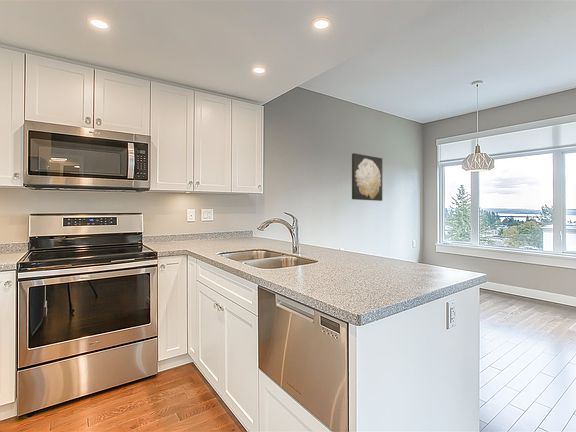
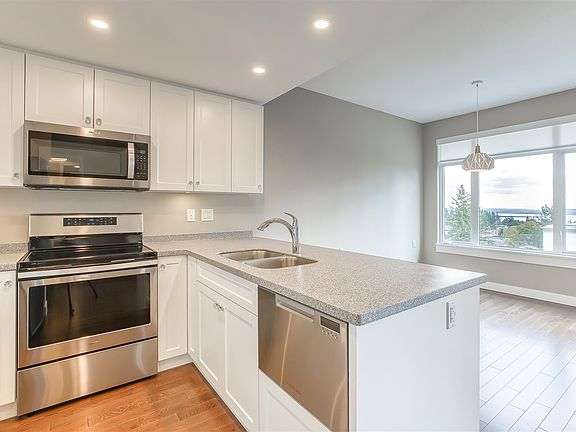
- wall art (367, 178)
